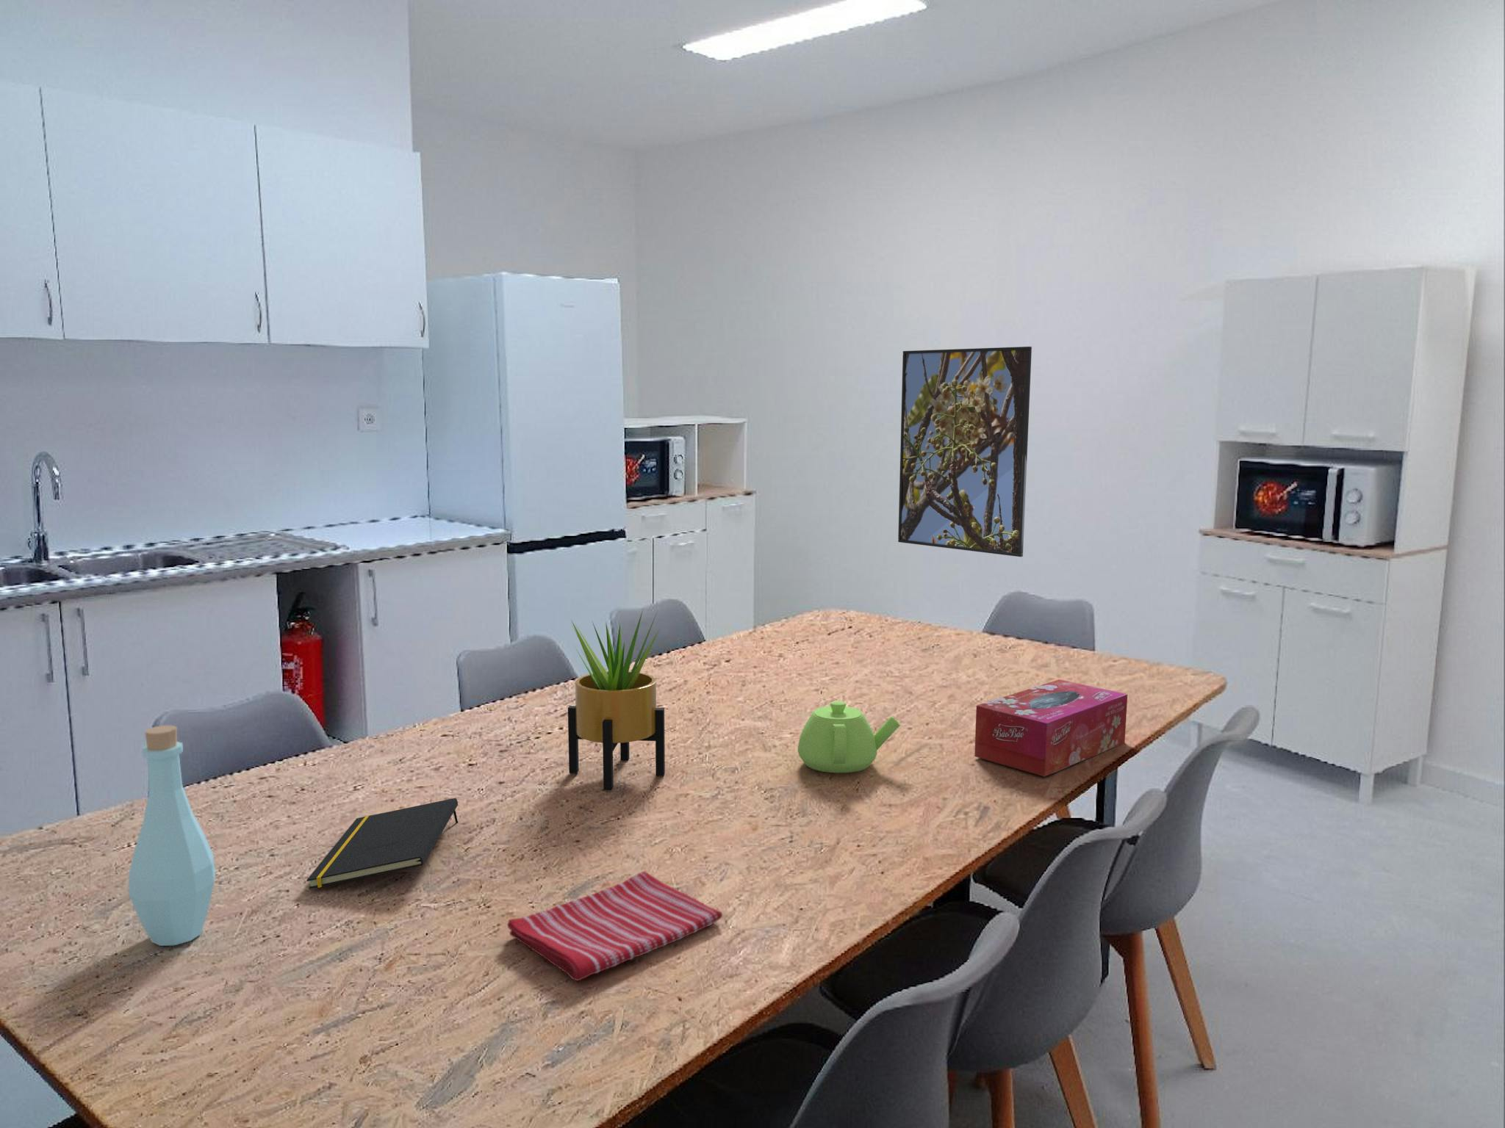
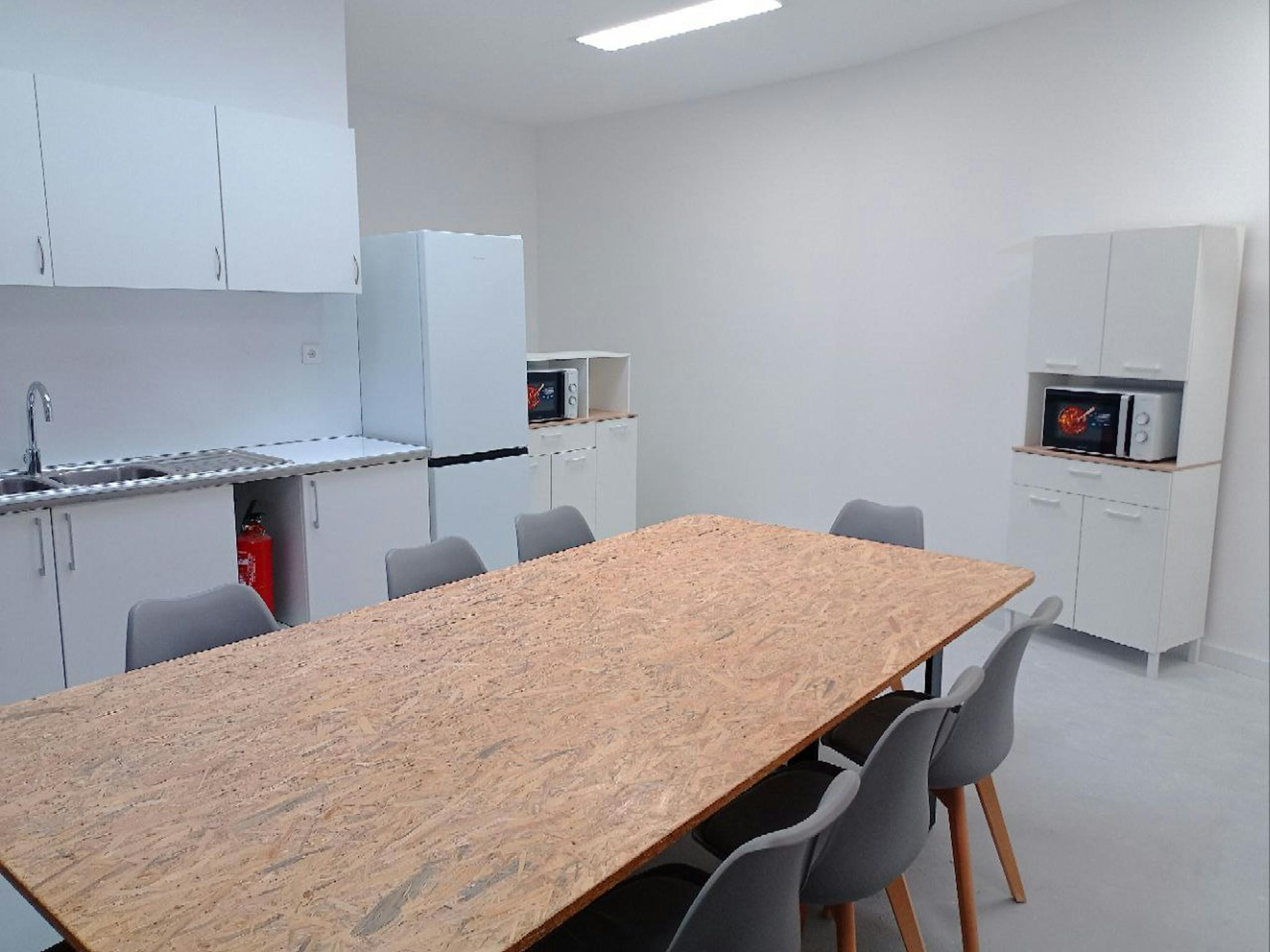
- teapot (848, 732)
- potted plant (616, 694)
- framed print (960, 450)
- tissue box (1052, 724)
- bottle (169, 833)
- notepad (388, 840)
- dish towel (614, 921)
